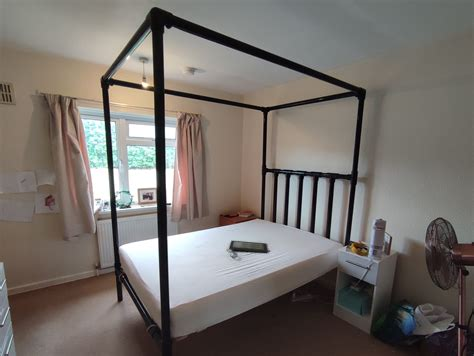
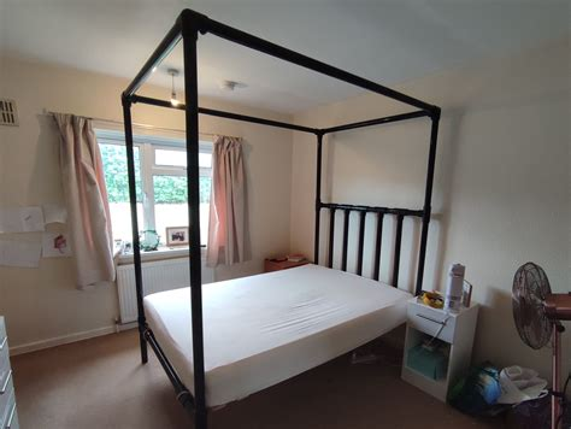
- clutch bag (246, 246)
